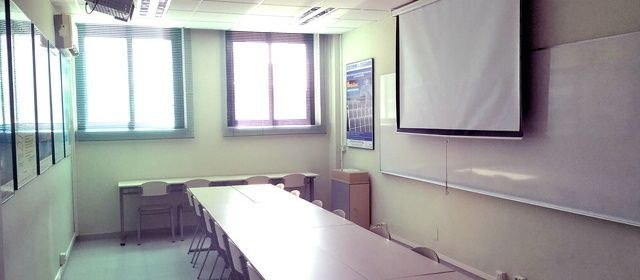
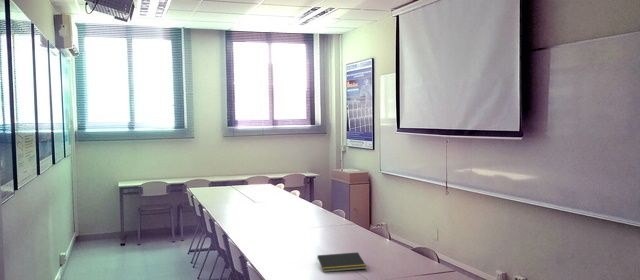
+ notepad (341, 261)
